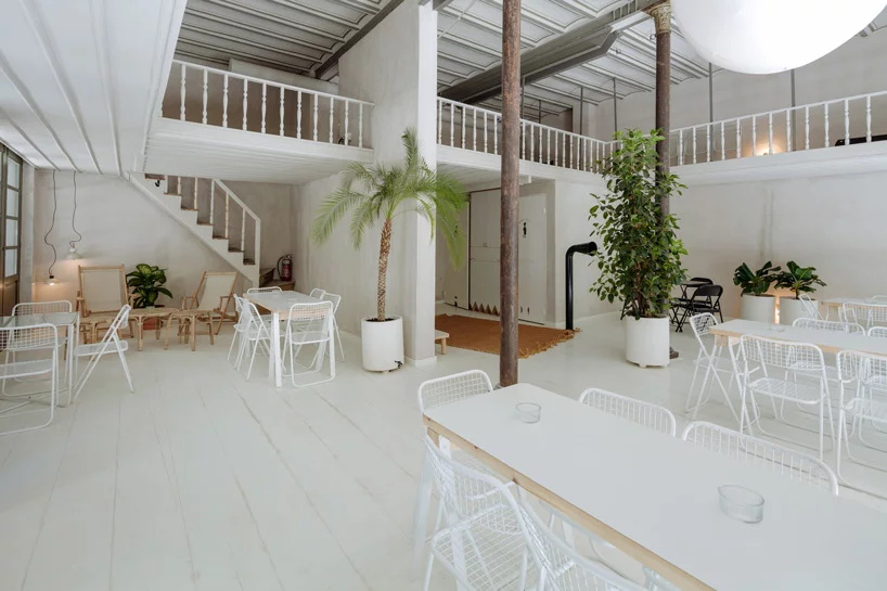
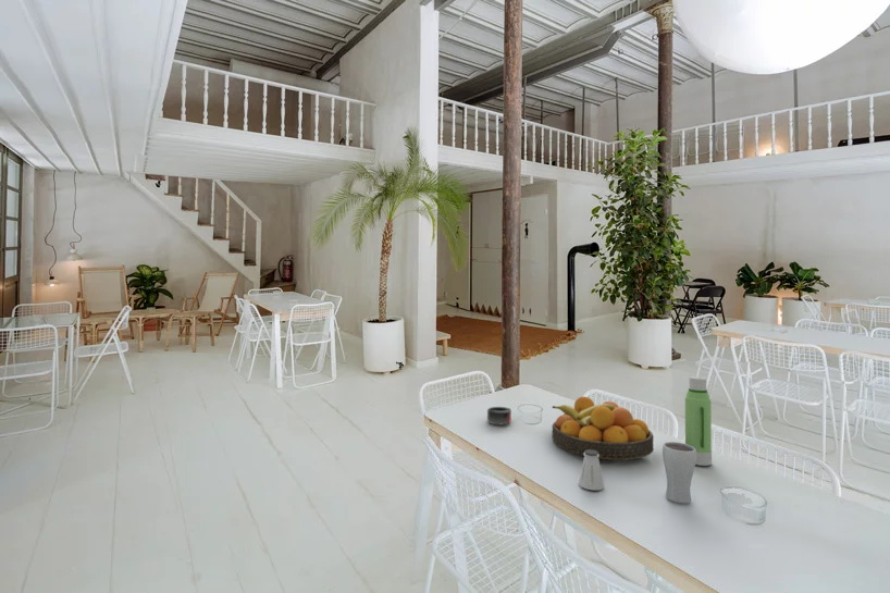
+ water bottle (697, 419)
+ drinking glass (679, 472)
+ mug (500, 415)
+ fruit bowl (601, 422)
+ saltshaker (591, 468)
